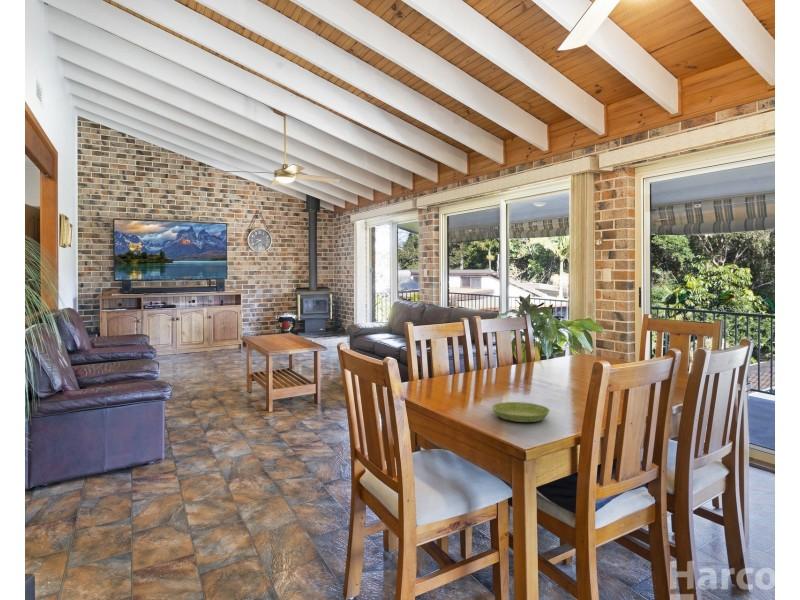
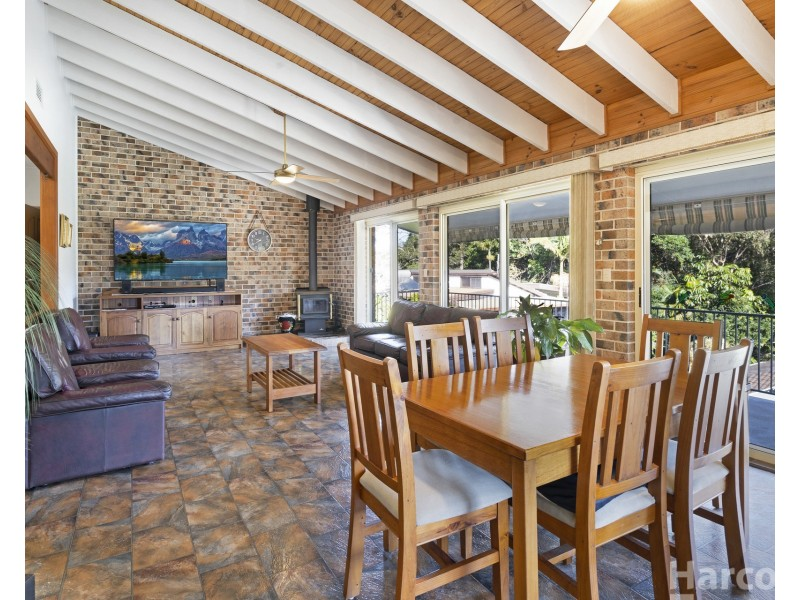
- saucer (520, 412)
